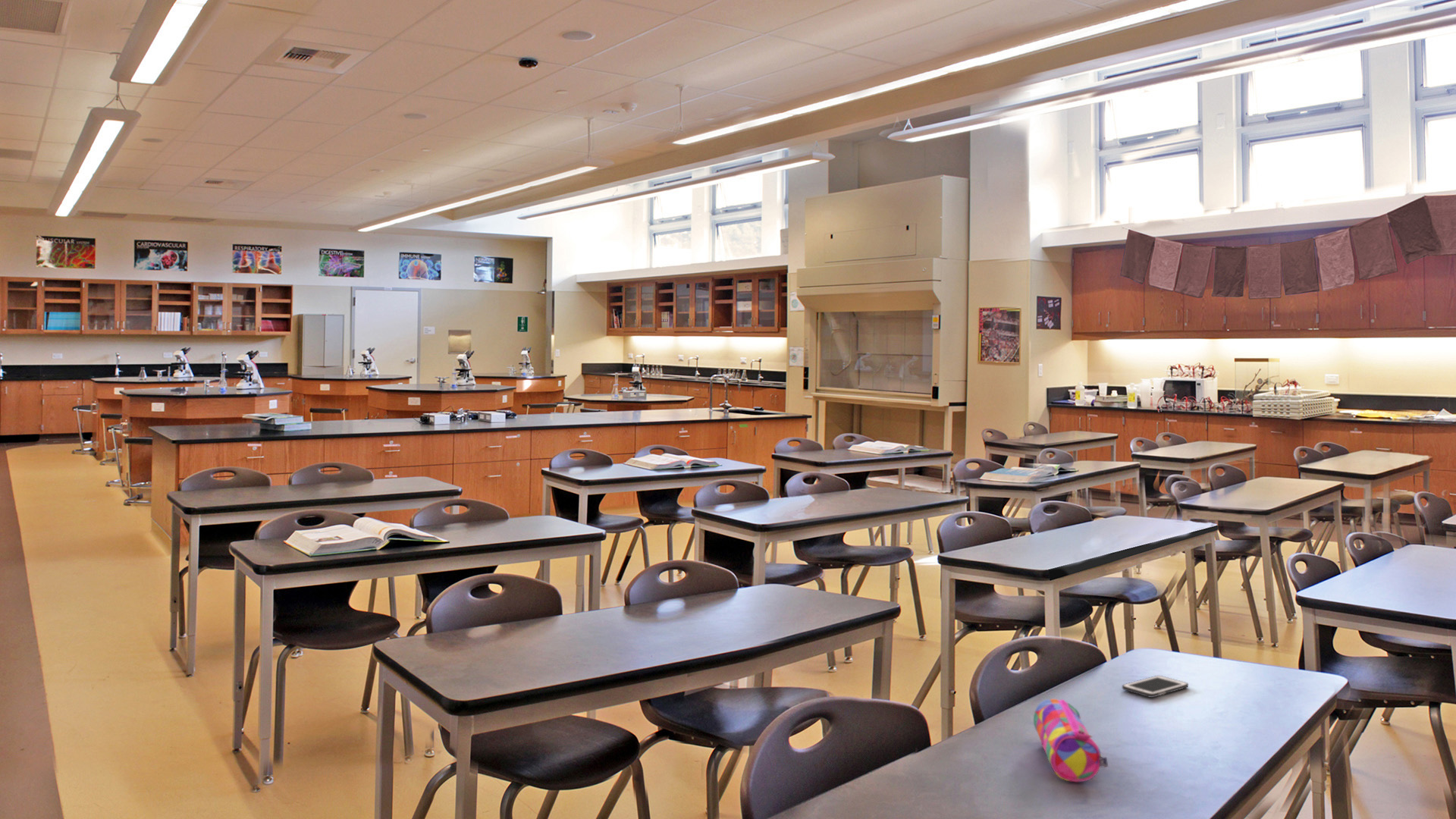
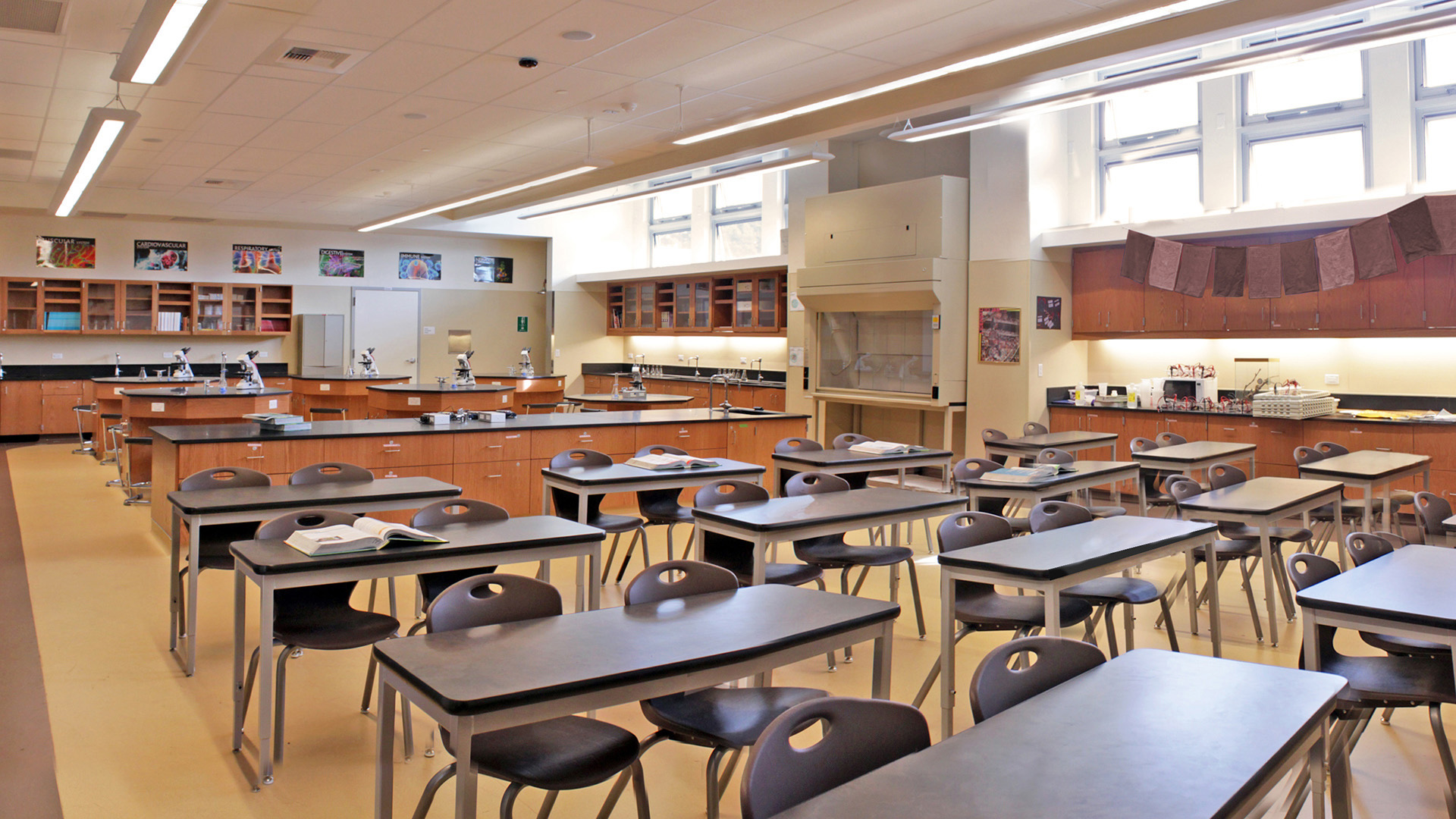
- pencil case (1066, 737)
- cell phone (1155, 686)
